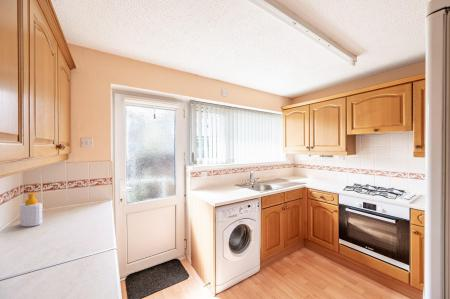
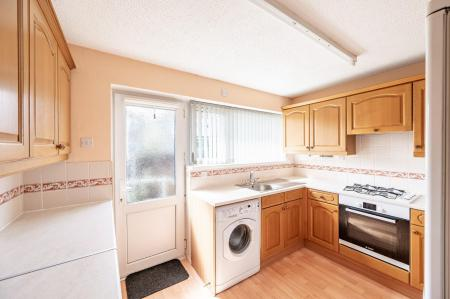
- soap bottle (31, 208)
